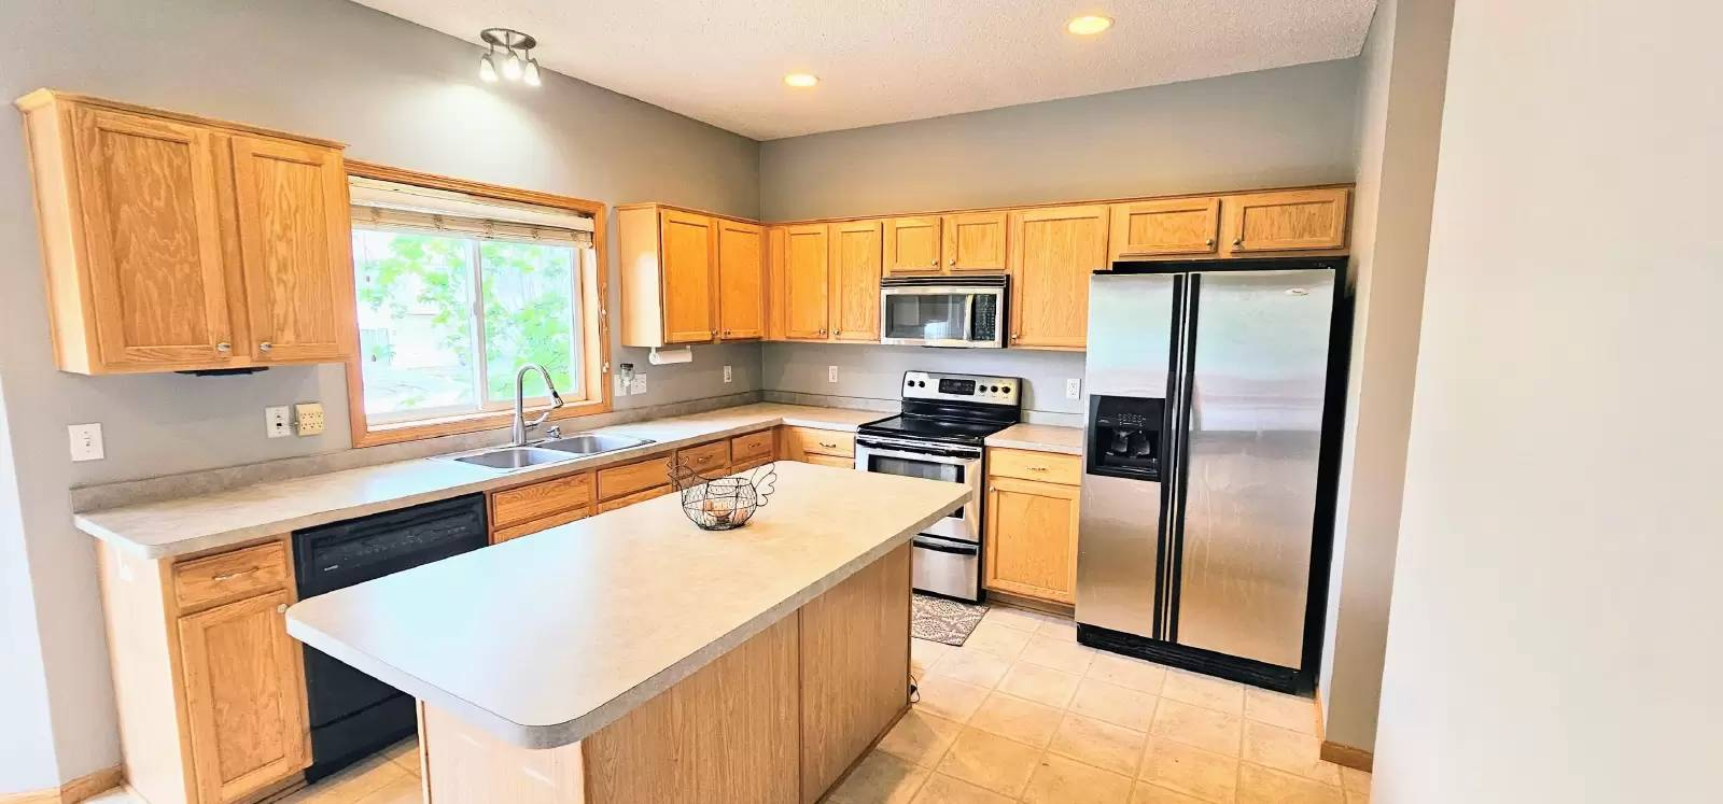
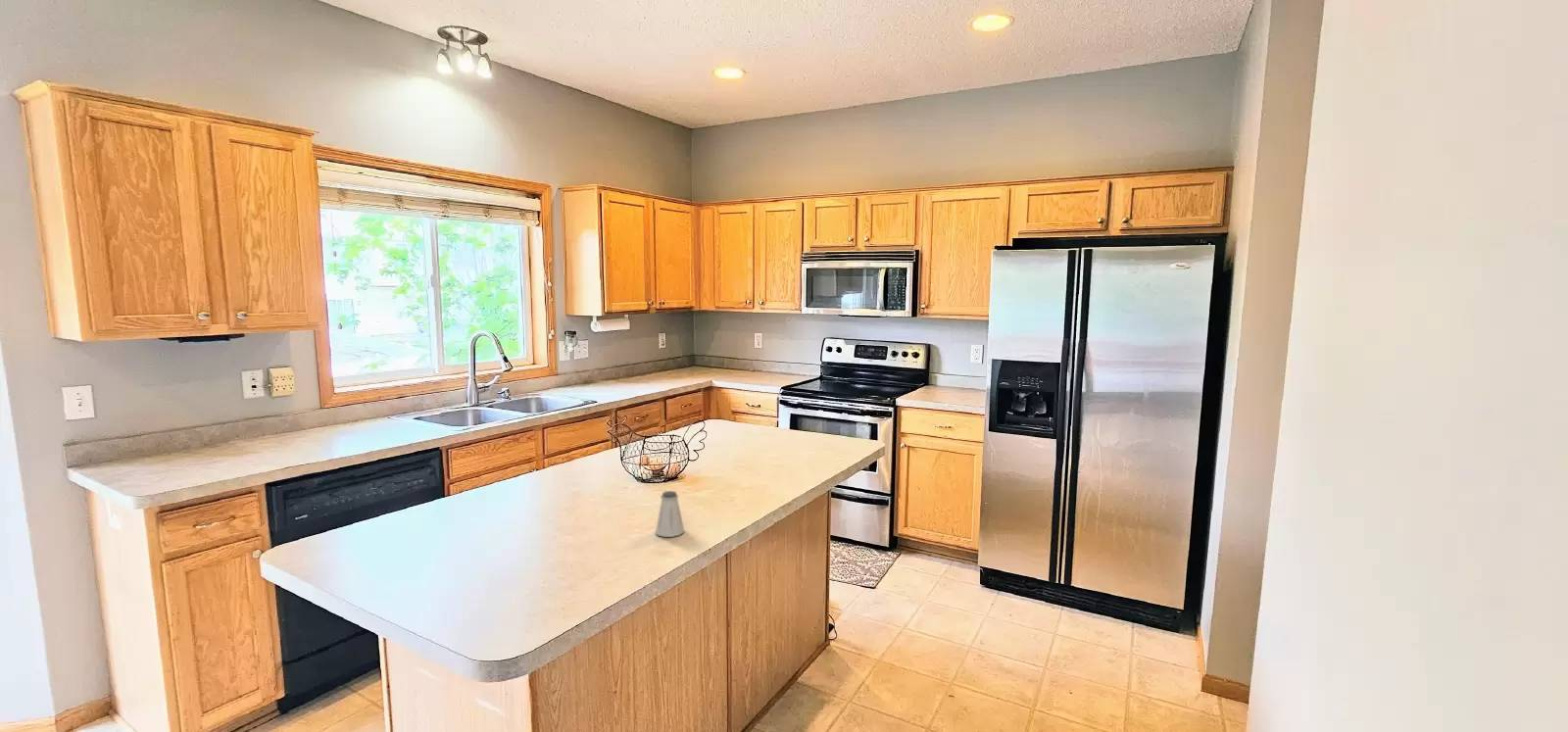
+ saltshaker (669, 512)
